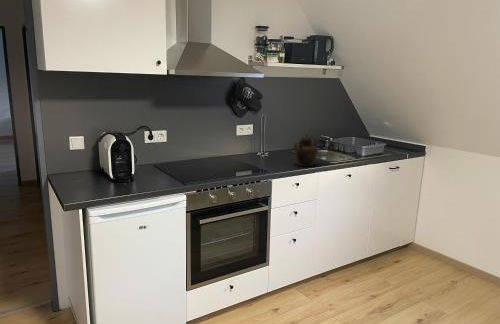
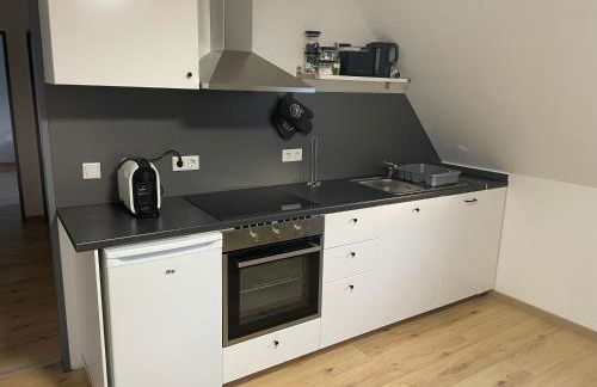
- teapot (307, 149)
